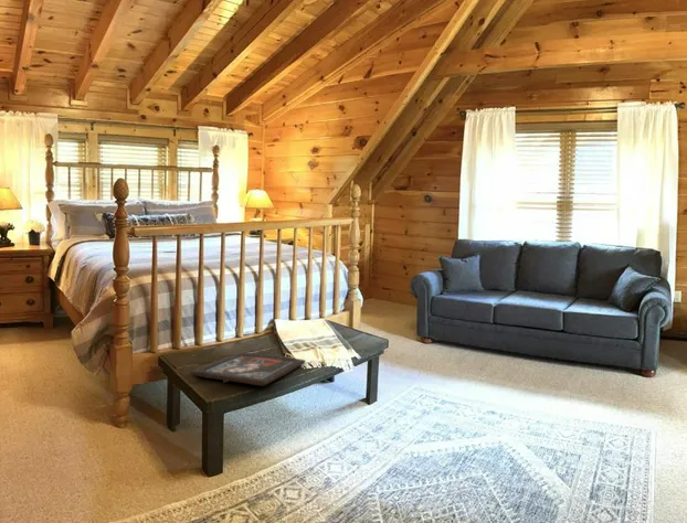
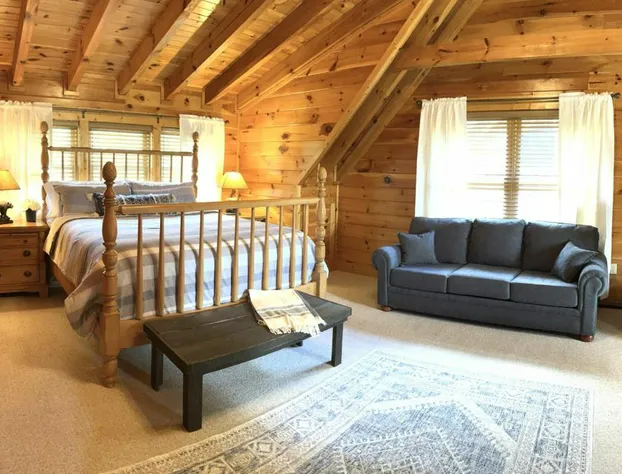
- religious icon (250, 367)
